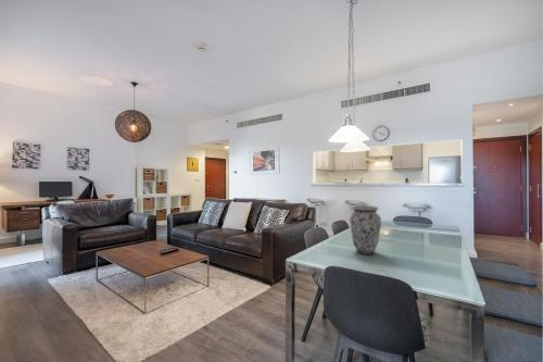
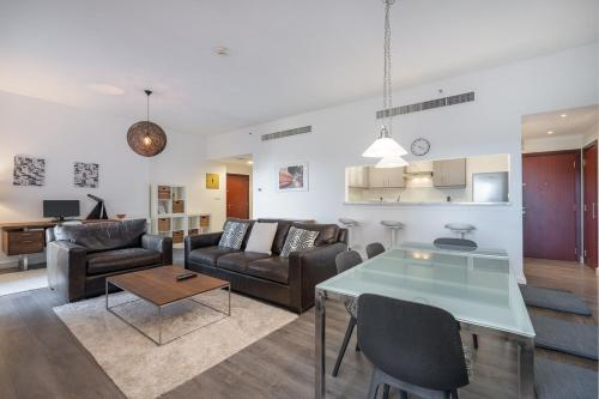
- vase (365, 229)
